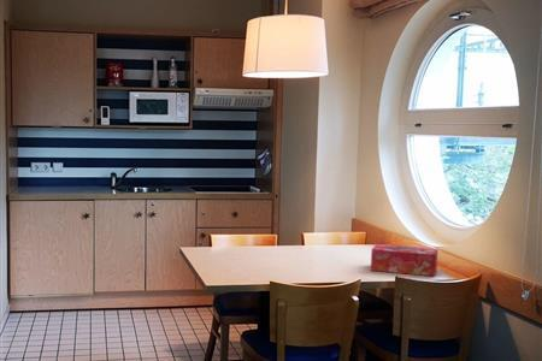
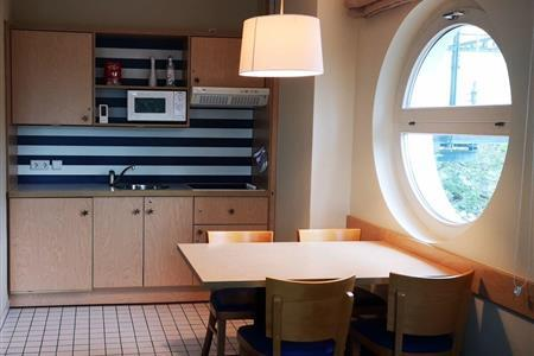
- tissue box (403, 259)
